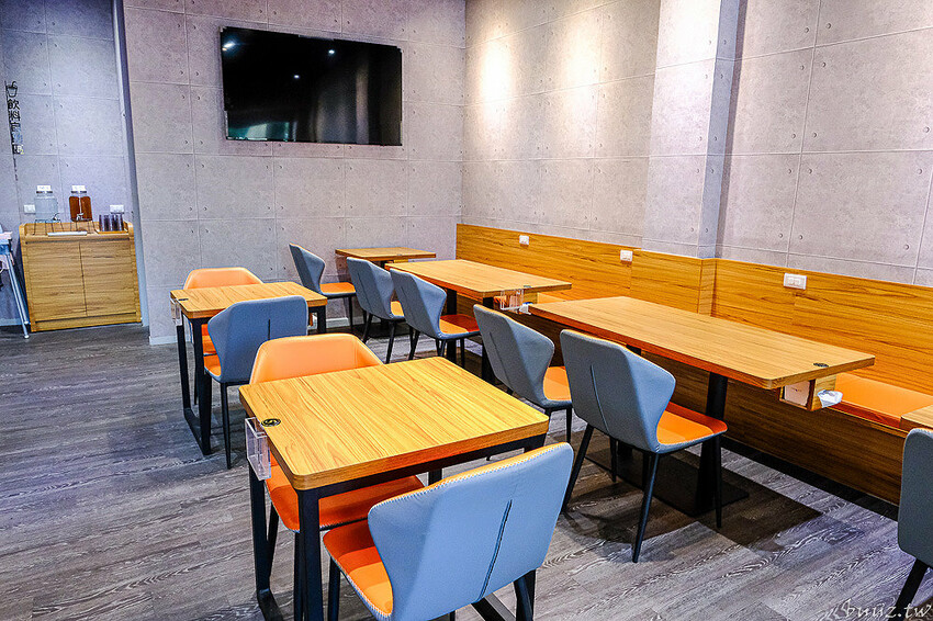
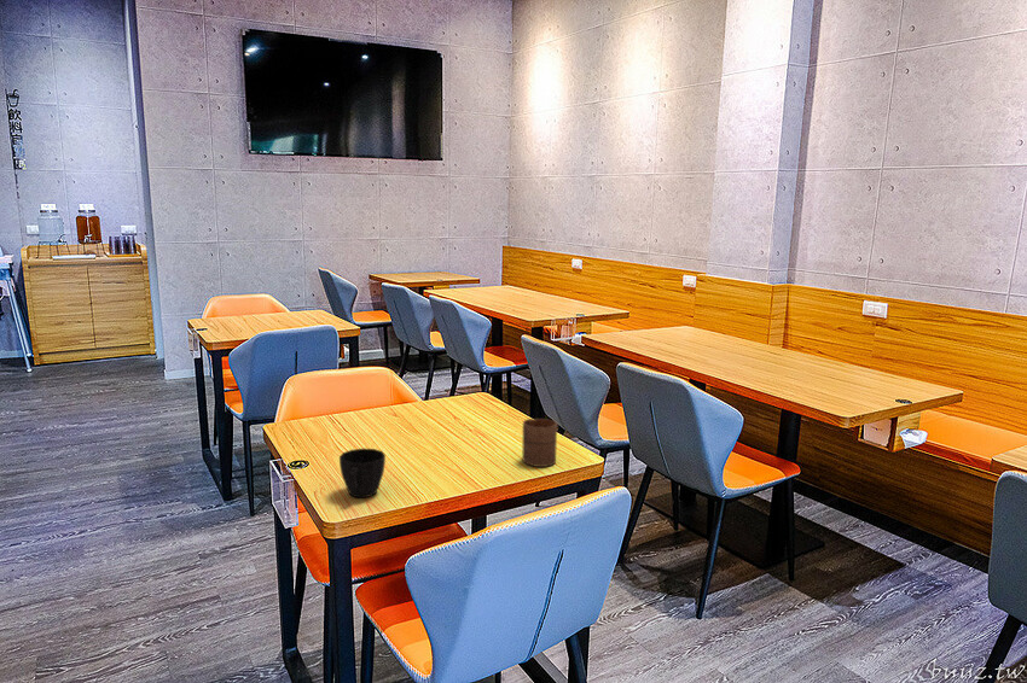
+ cup (539, 442)
+ cup (360, 474)
